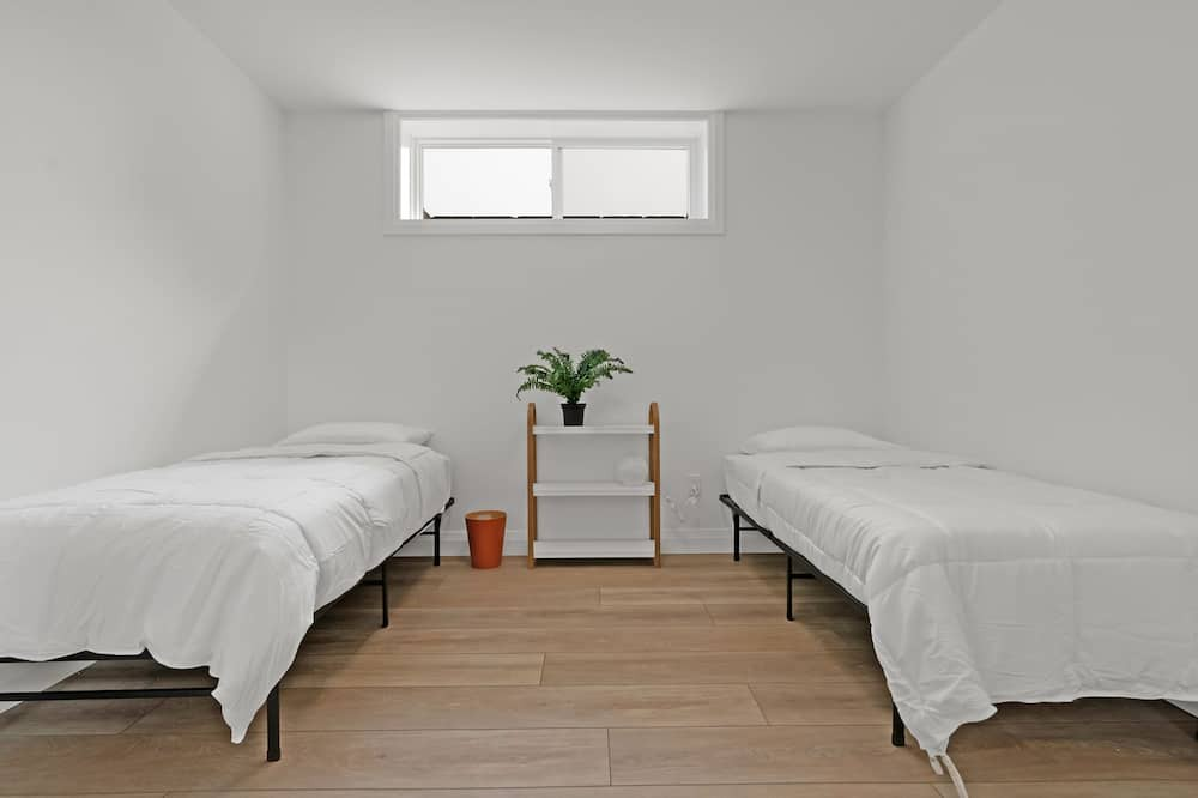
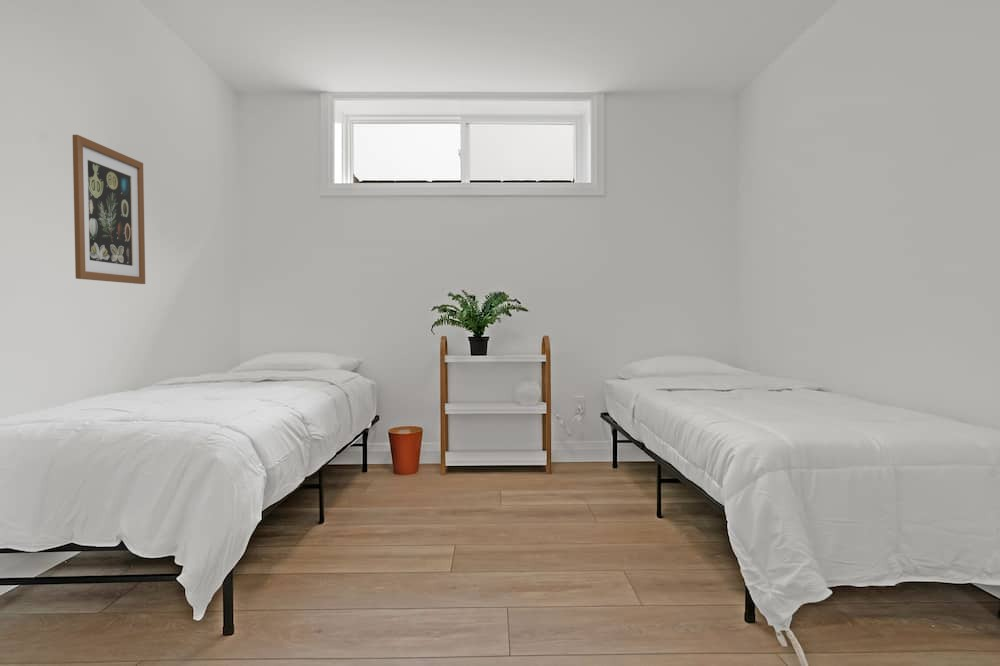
+ wall art (112, 216)
